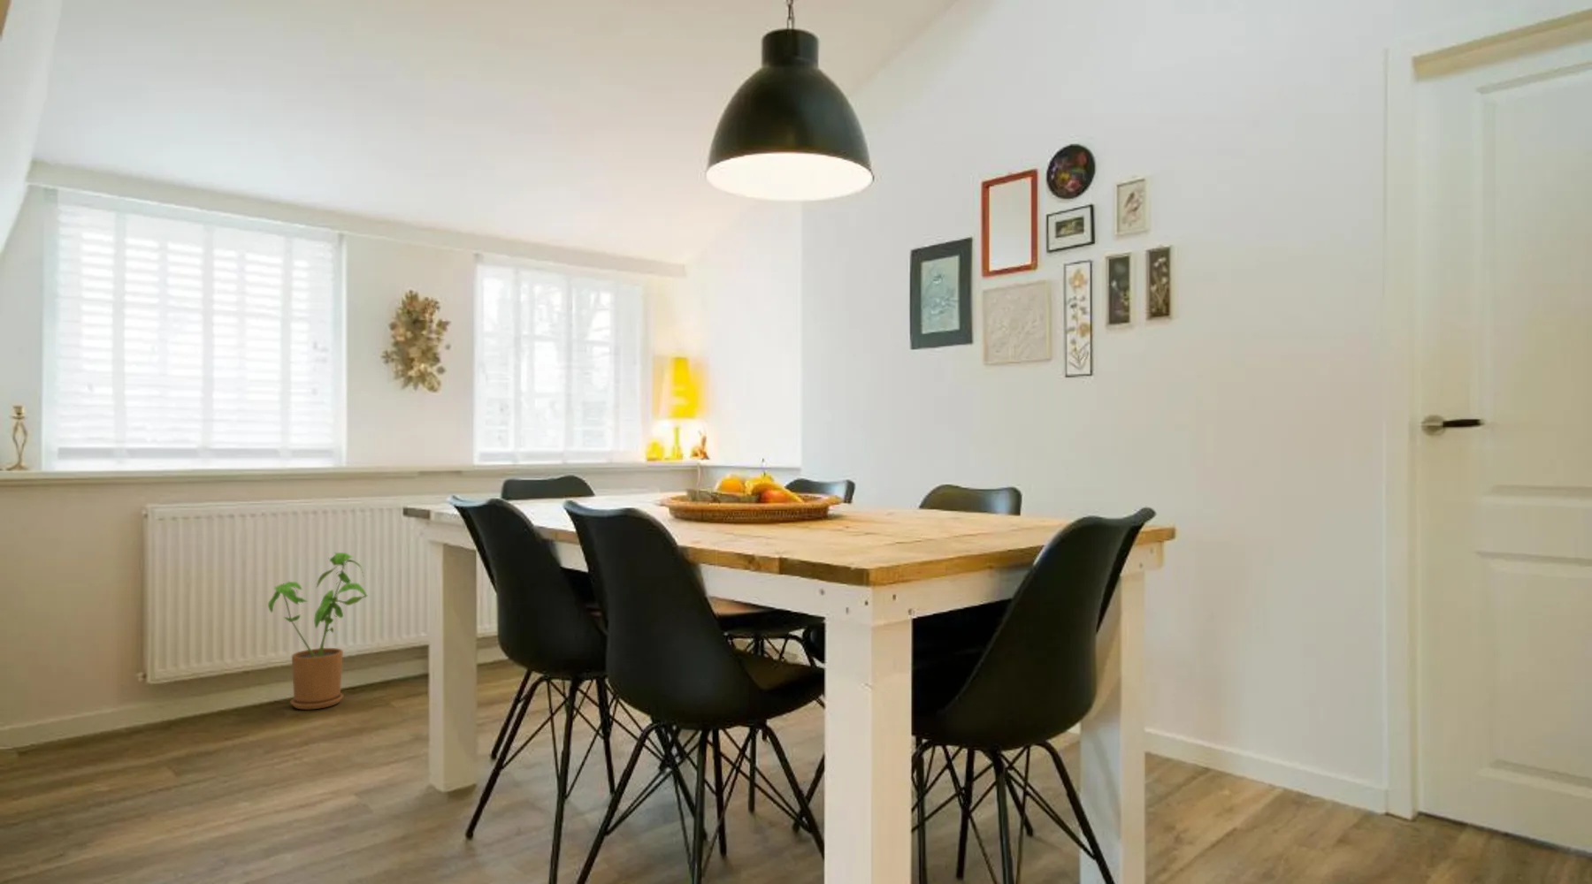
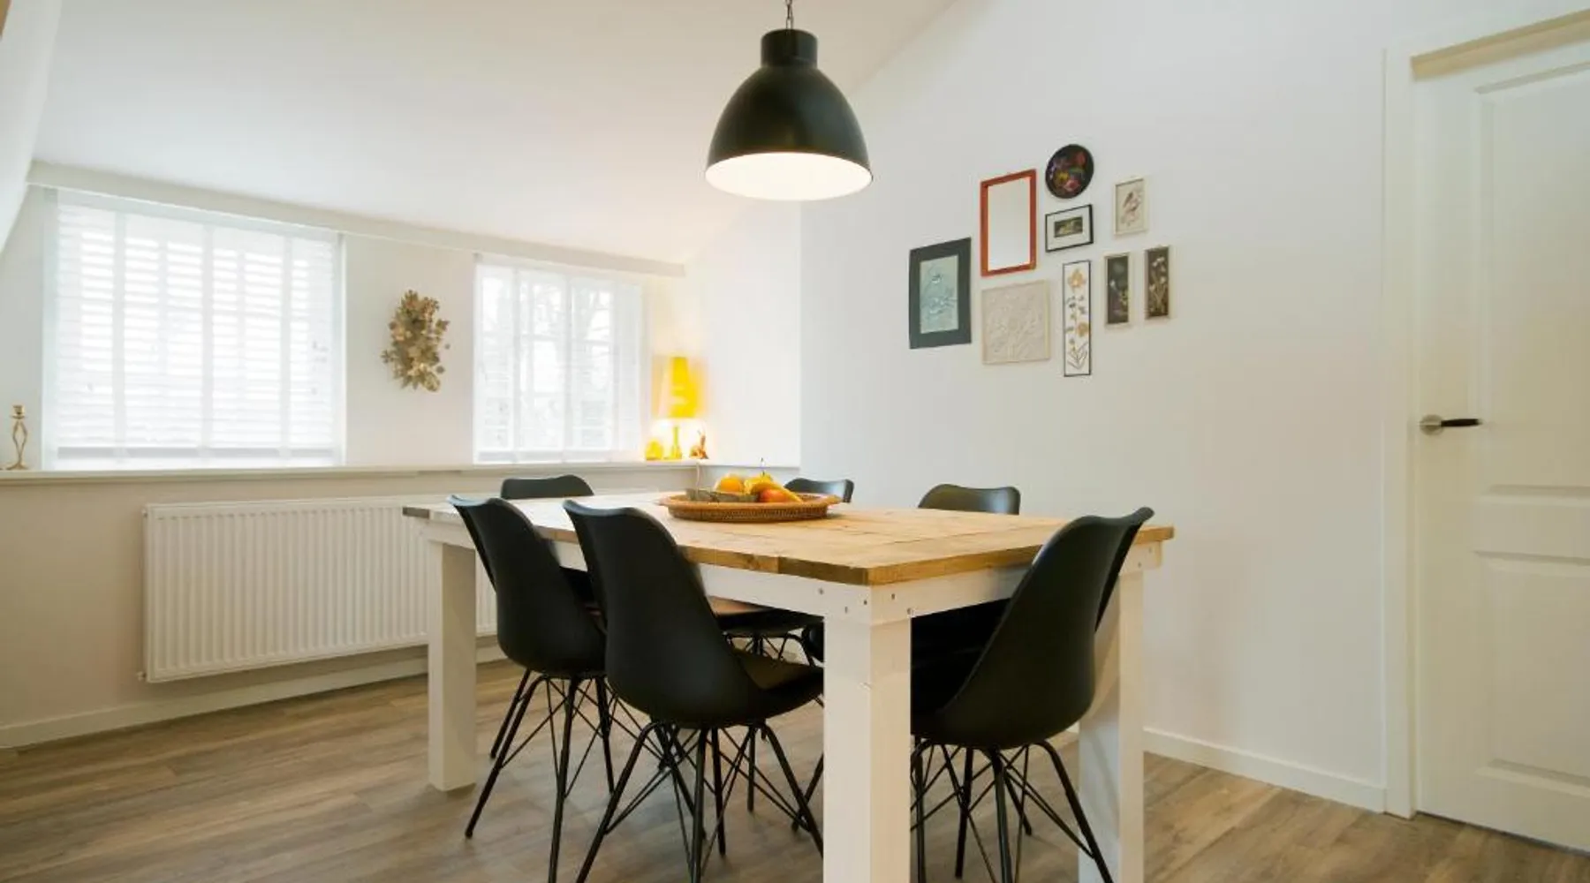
- house plant (324, 628)
